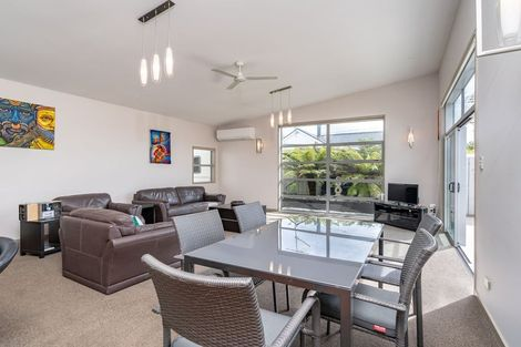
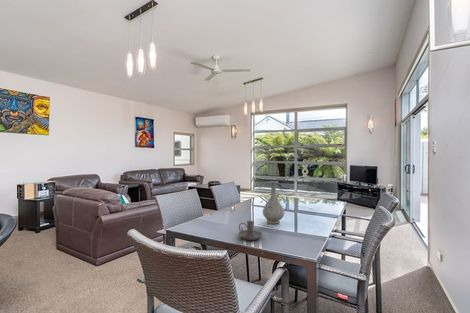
+ candle holder (248, 229)
+ vase (273, 202)
